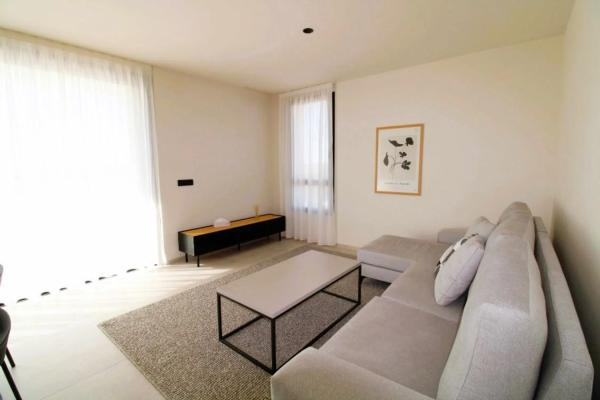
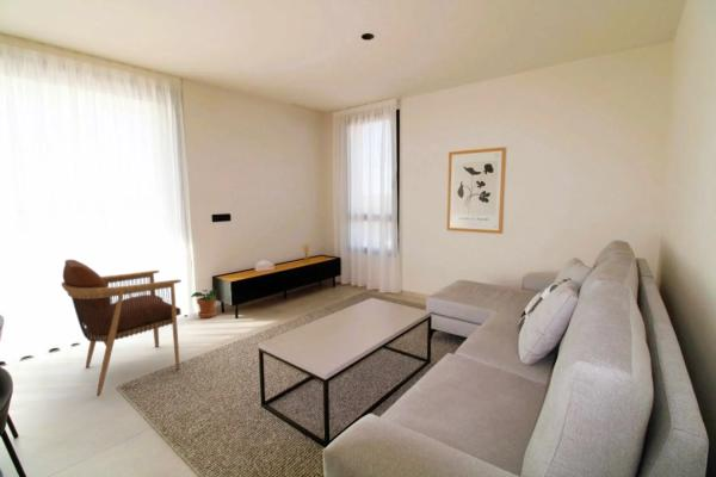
+ potted plant (205, 303)
+ armchair (123, 314)
